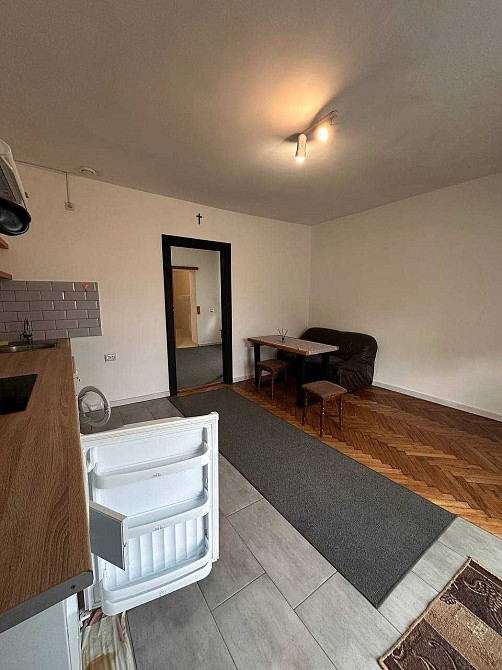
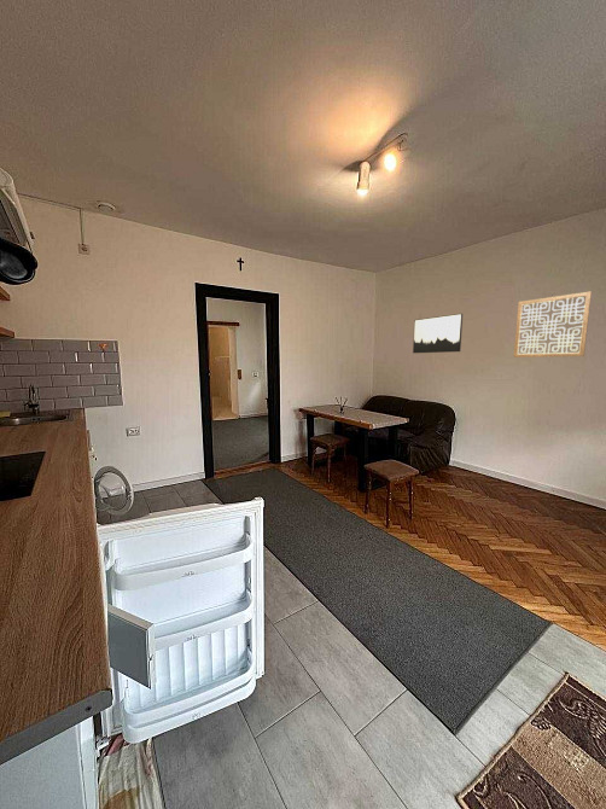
+ wall art (549, 325)
+ wall art (436, 334)
